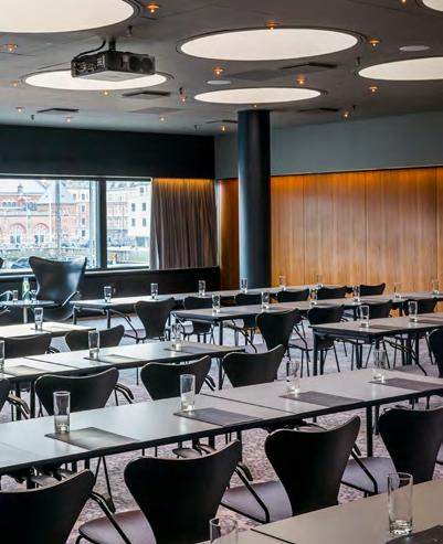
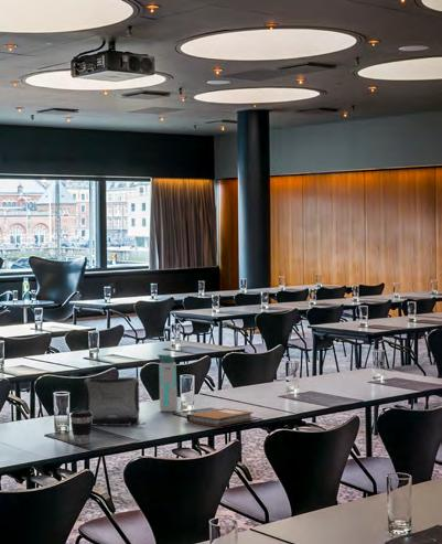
+ laptop (112, 398)
+ coffee cup (82, 427)
+ notebook (220, 416)
+ water bottle (166, 382)
